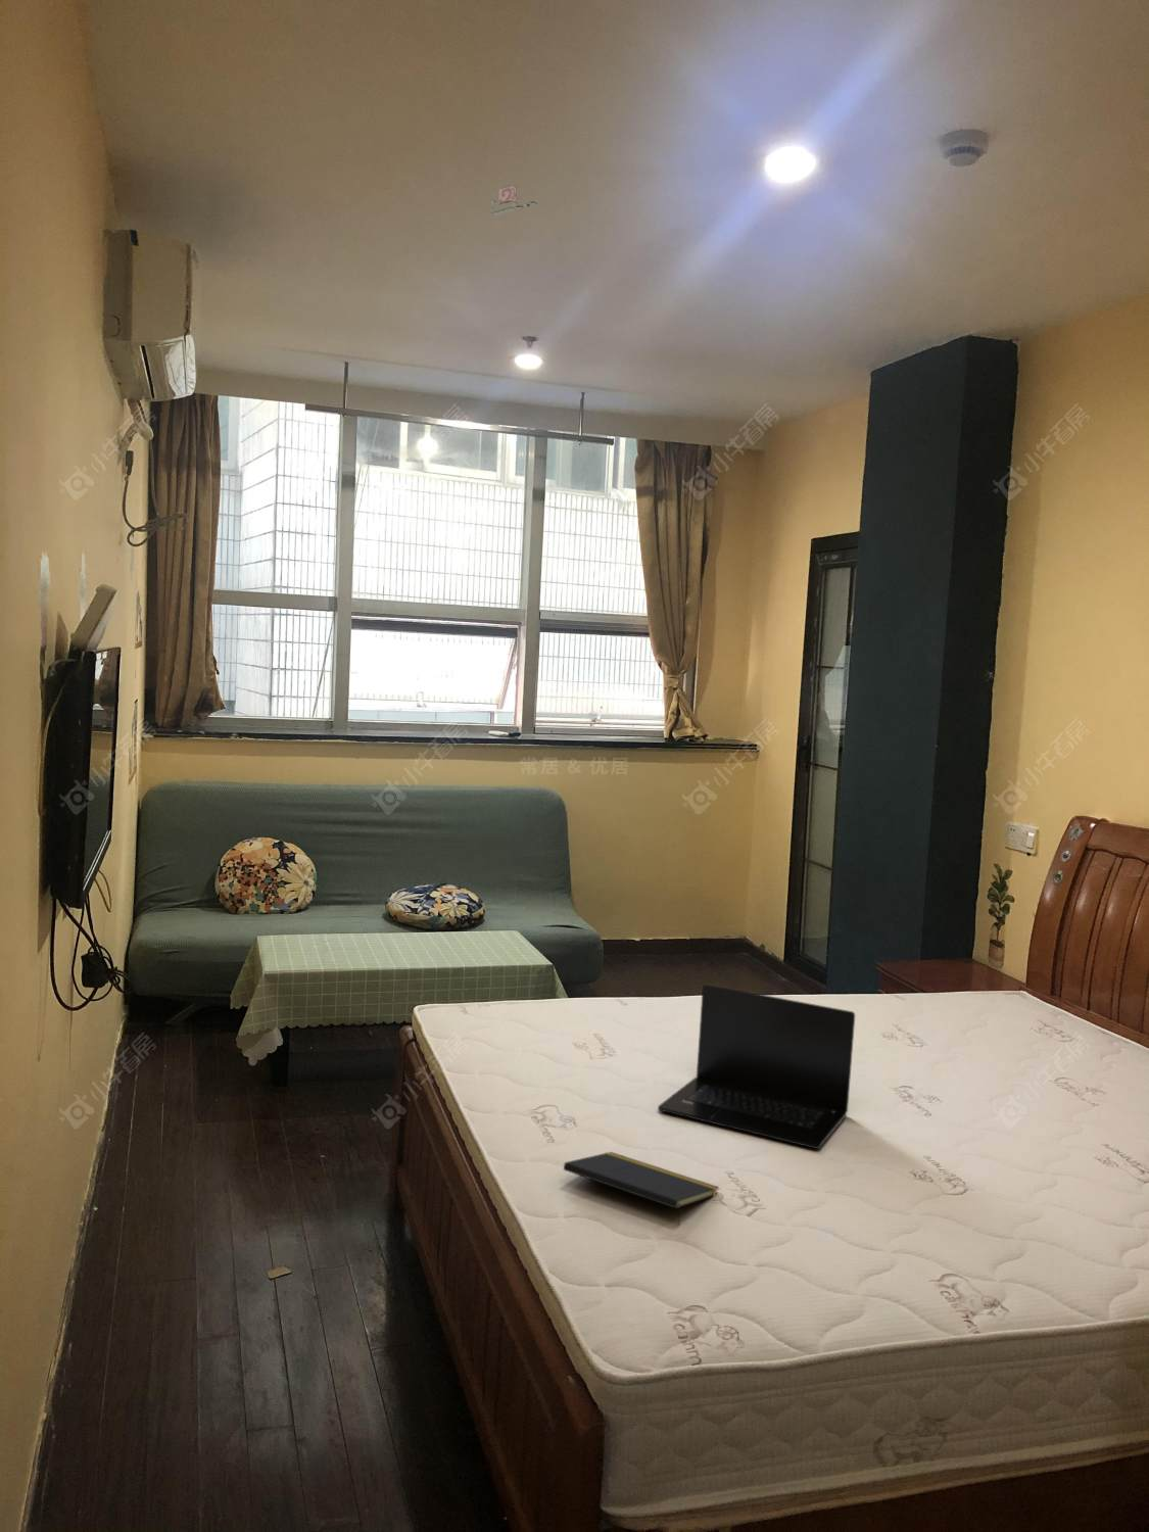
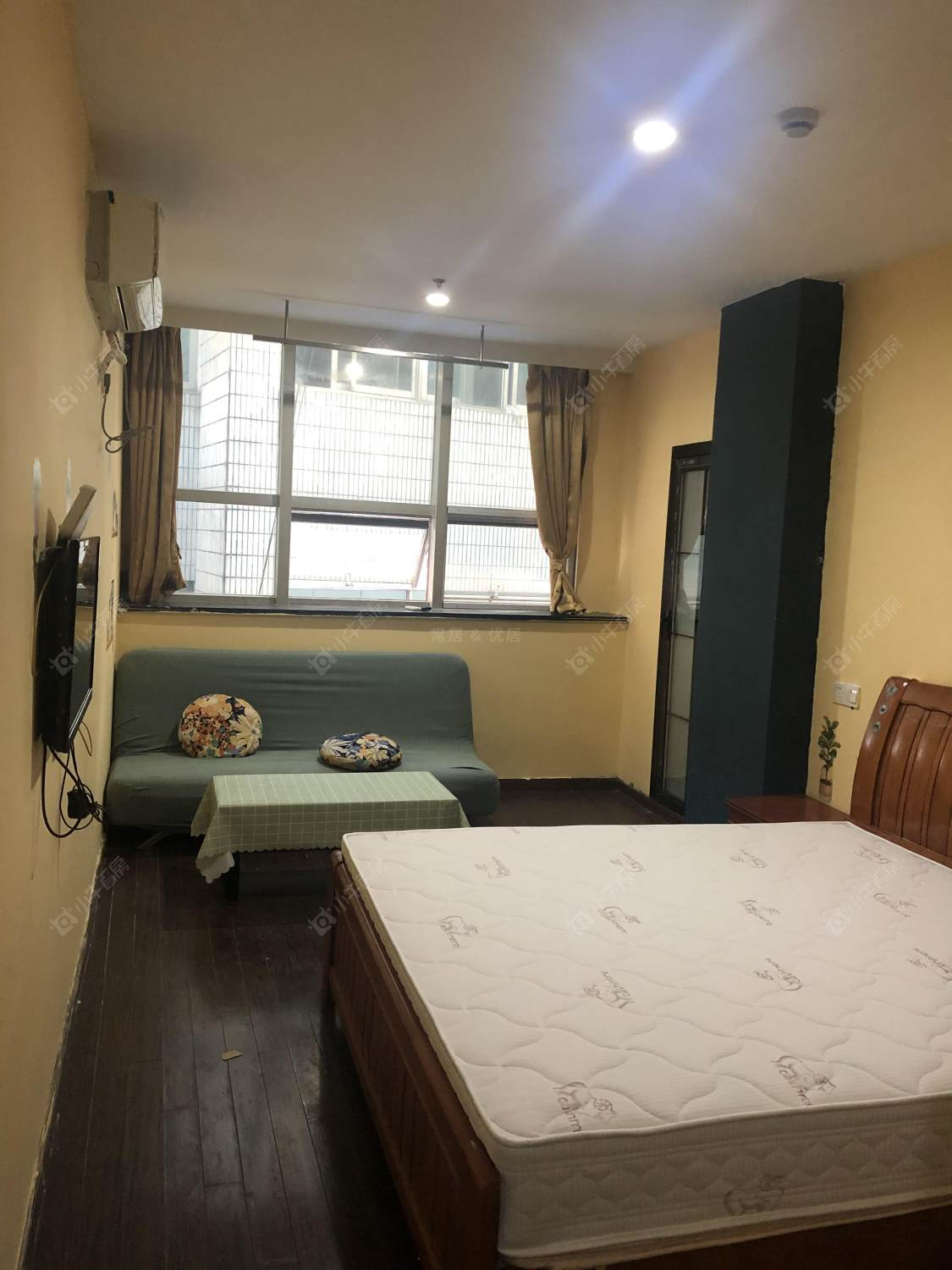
- notepad (641, 1179)
- tape dispenser (514, 197)
- laptop (756, 1062)
